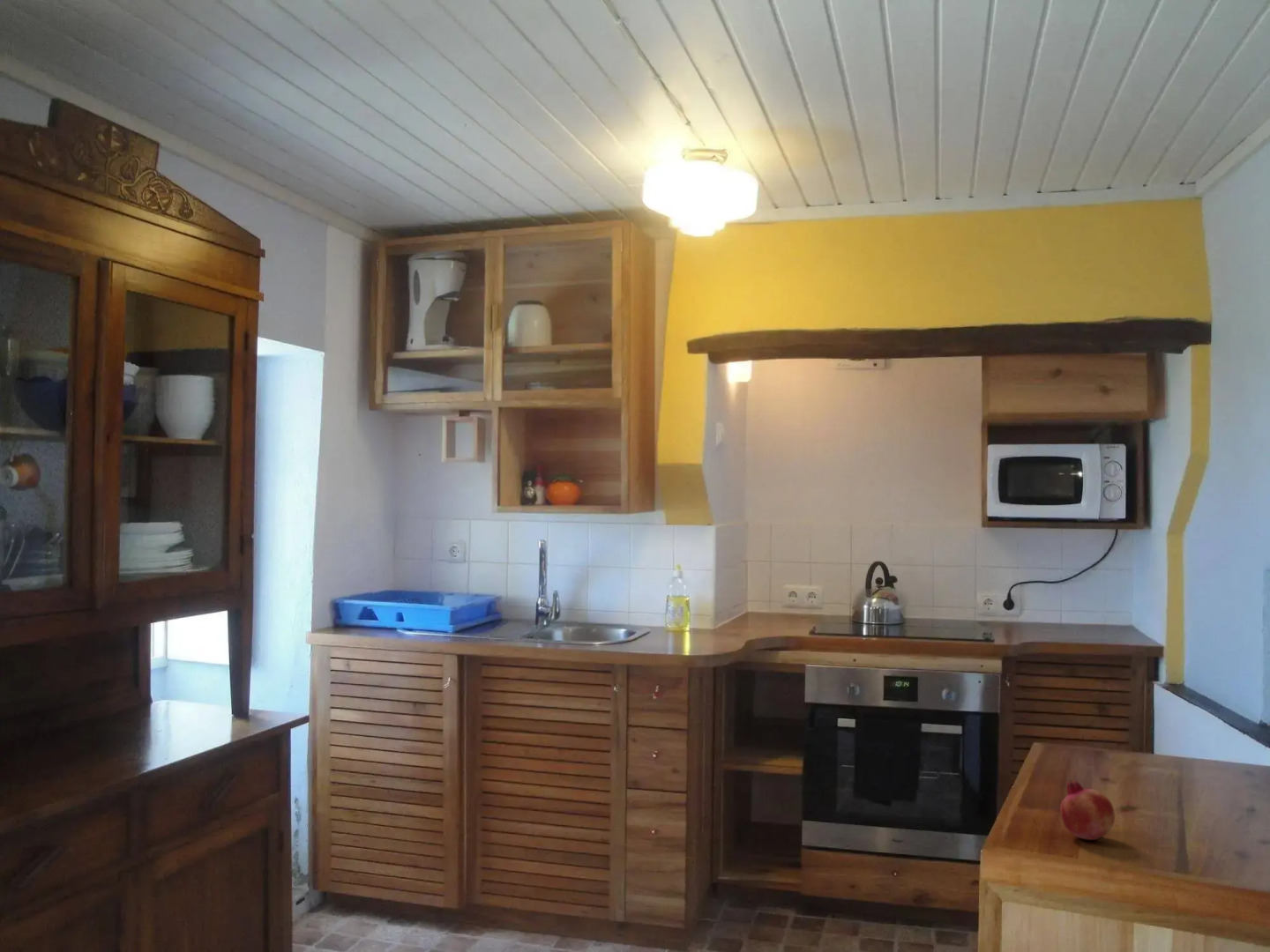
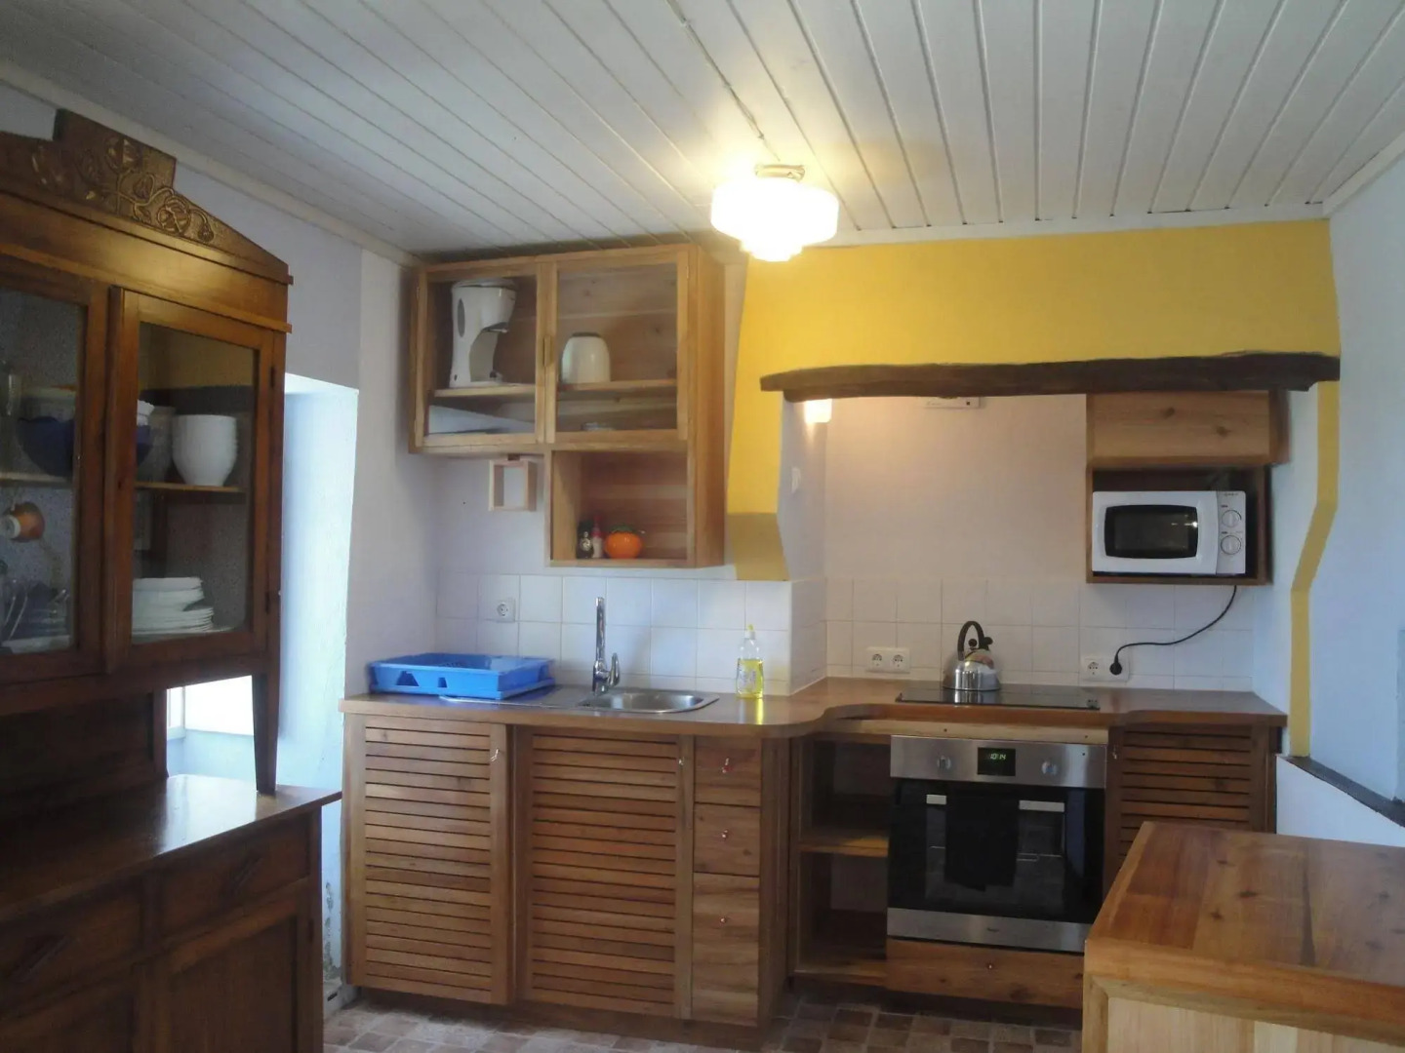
- fruit (1087, 809)
